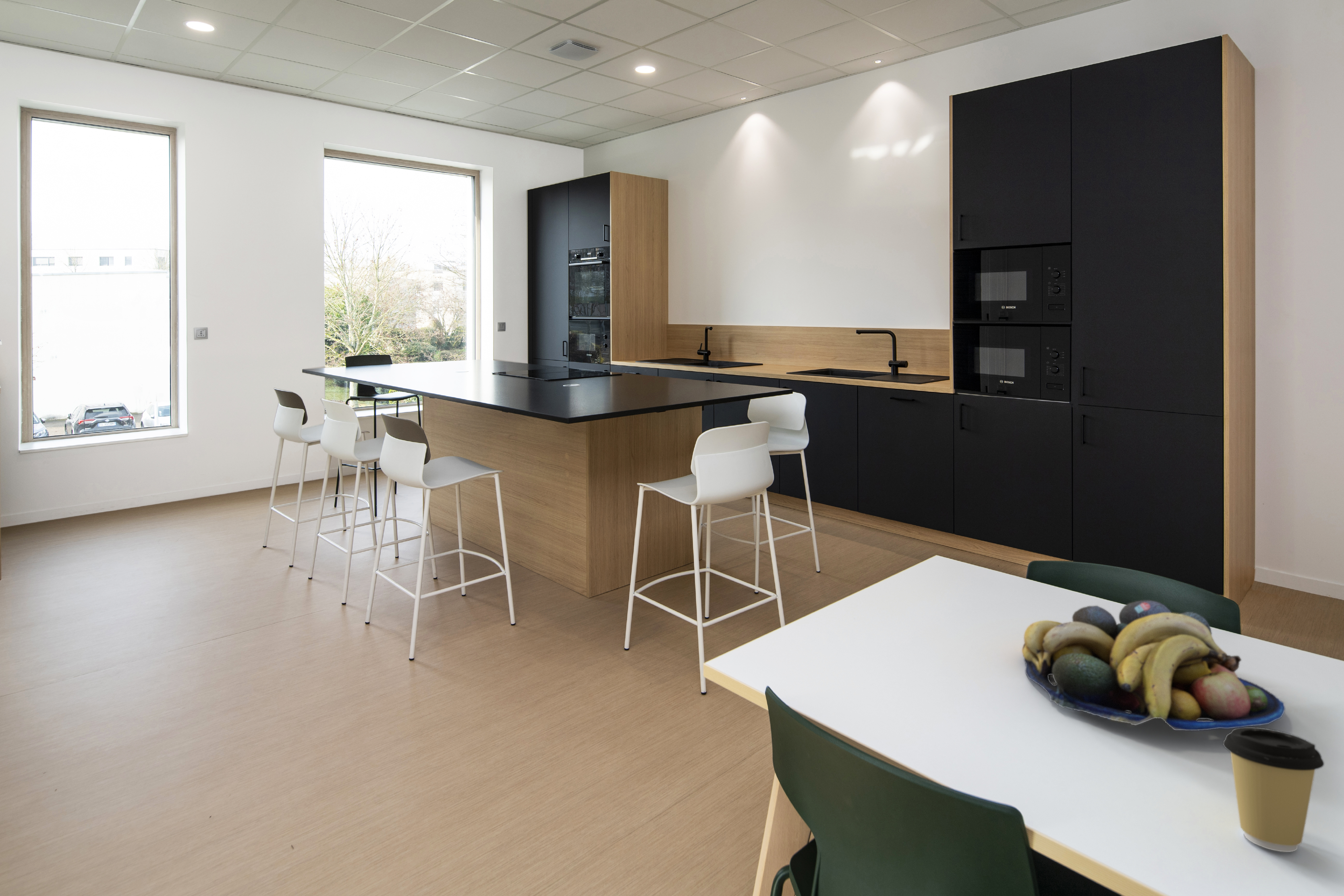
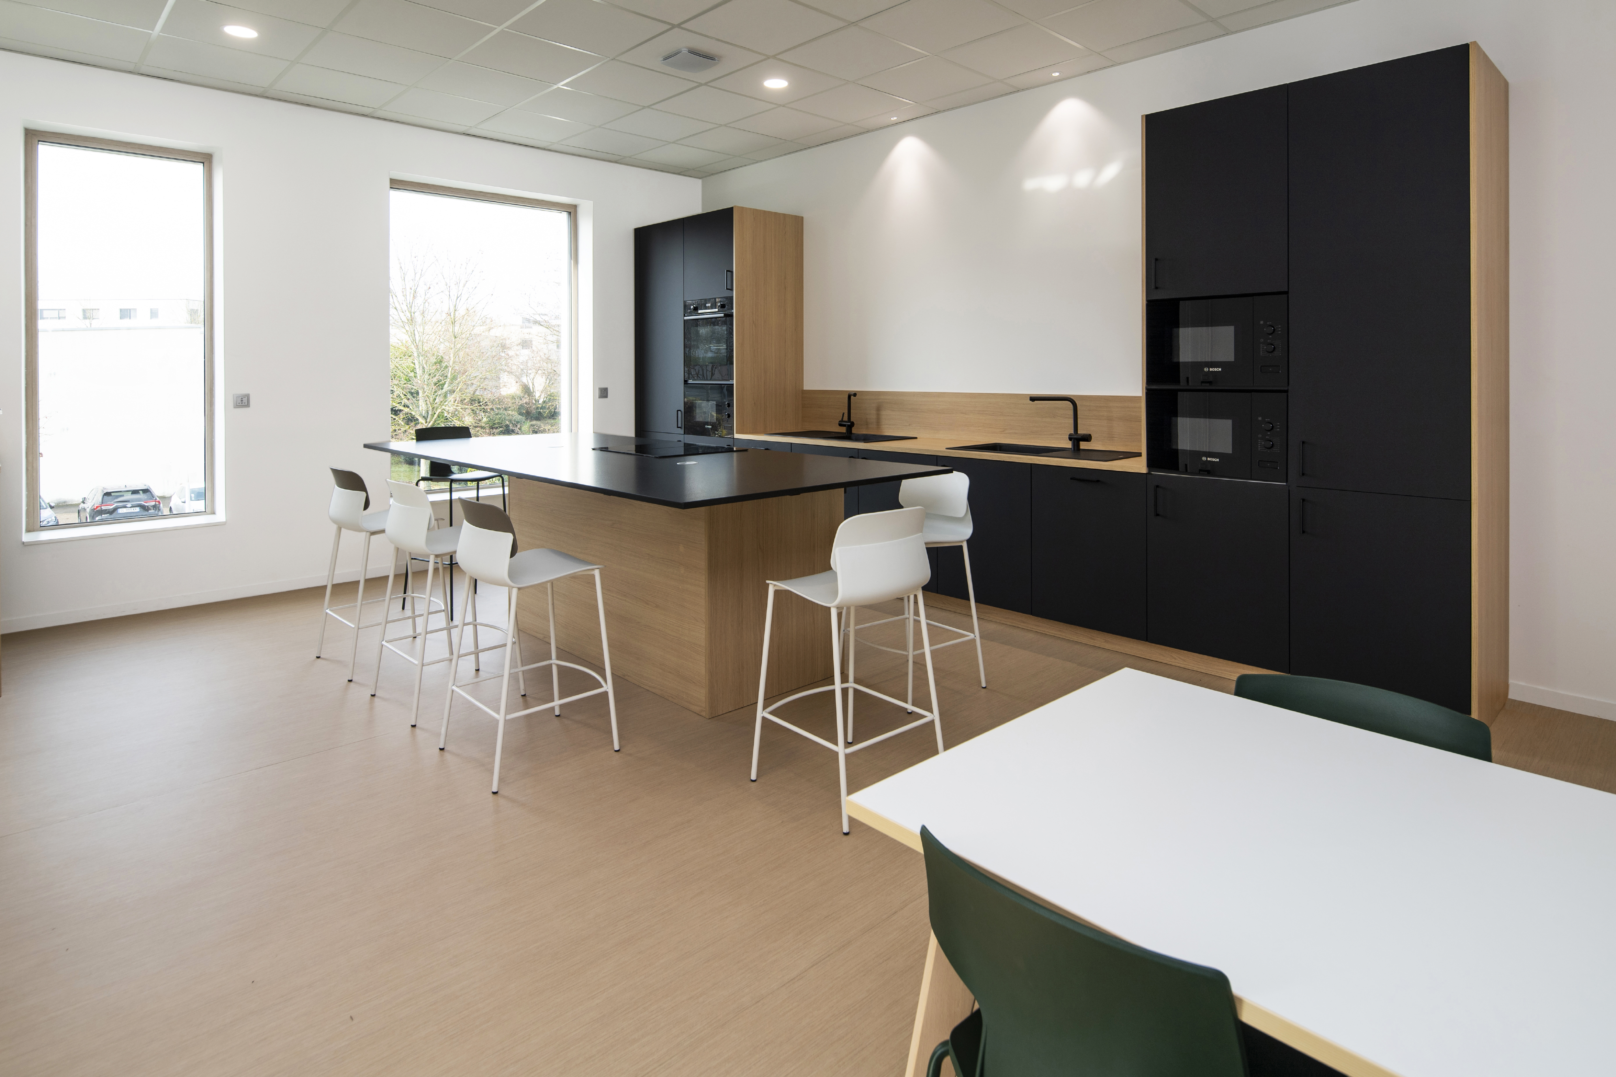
- fruit bowl (1147, 650)
- coffee cup (1271, 788)
